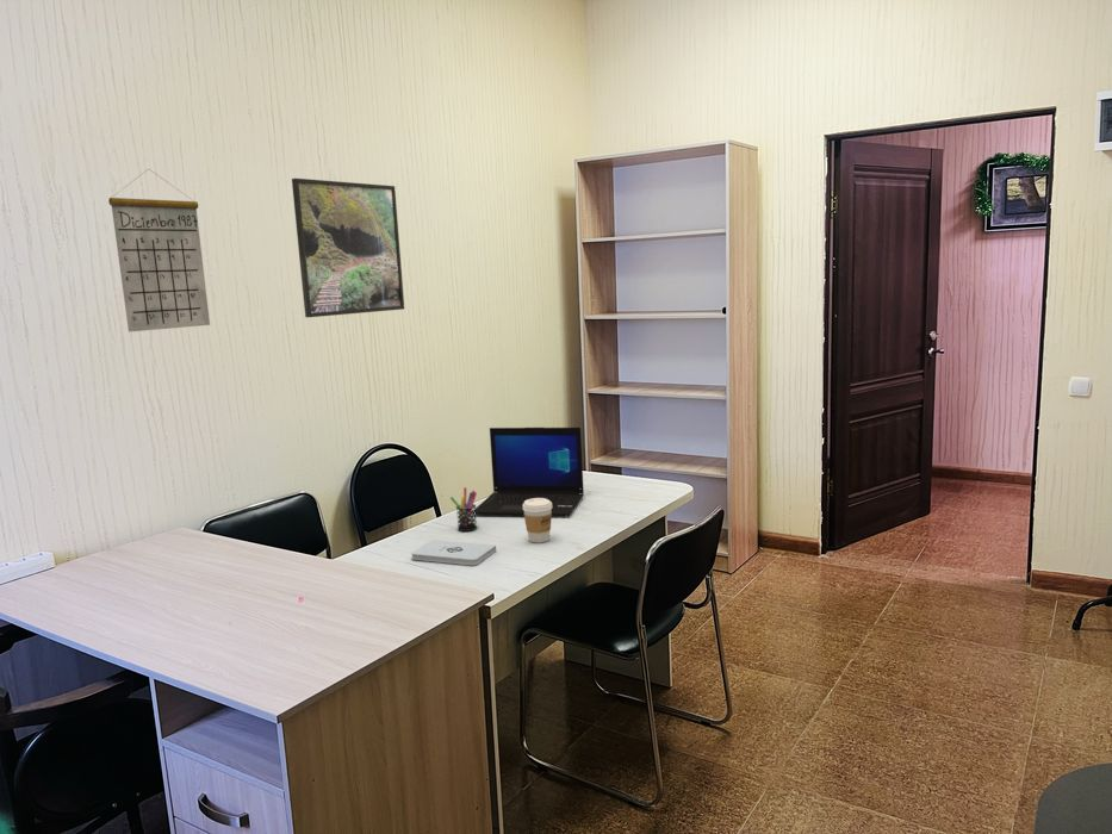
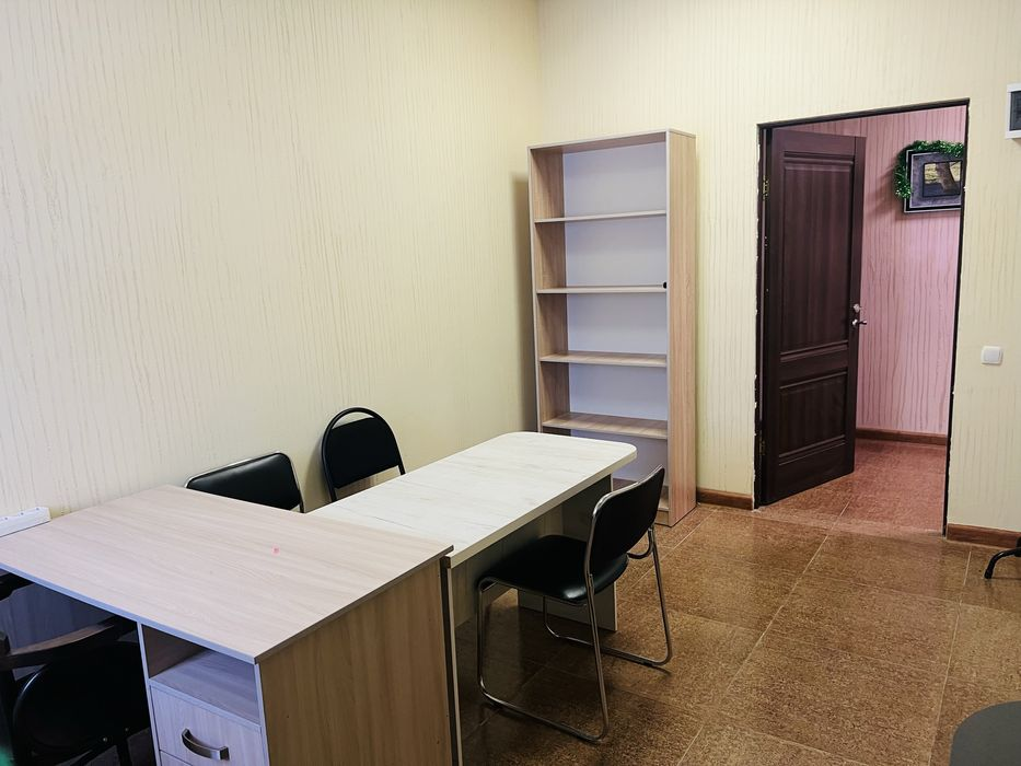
- laptop (527, 469)
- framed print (352, 248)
- notepad (453, 552)
- pen holder (464, 509)
- calendar (161, 249)
- coffee cup (538, 519)
